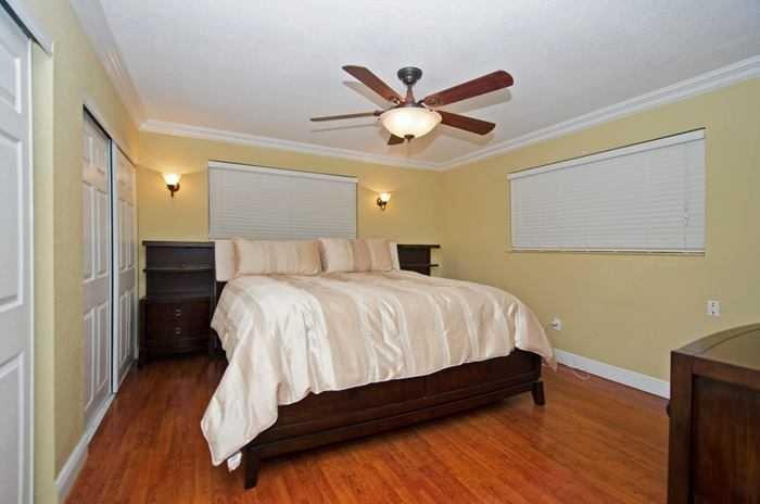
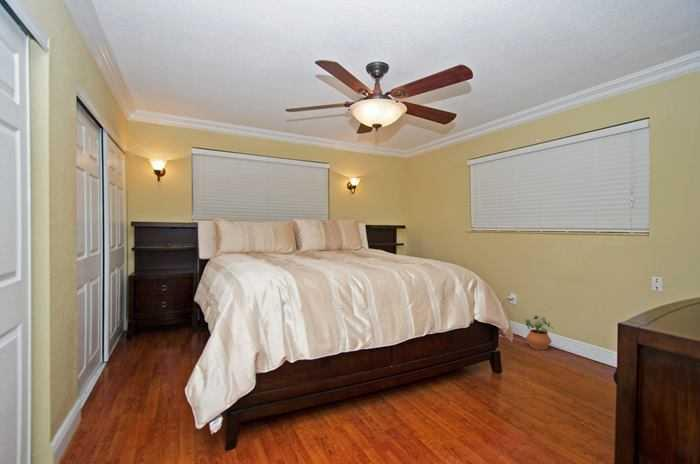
+ potted plant (540, 331)
